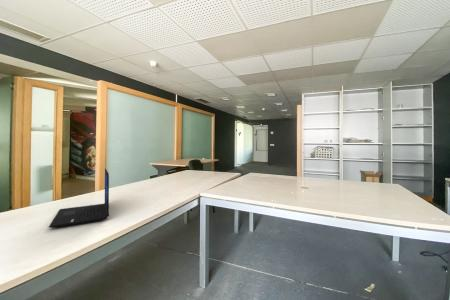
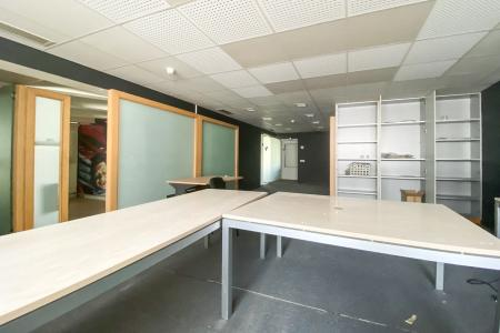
- laptop (82, 206)
